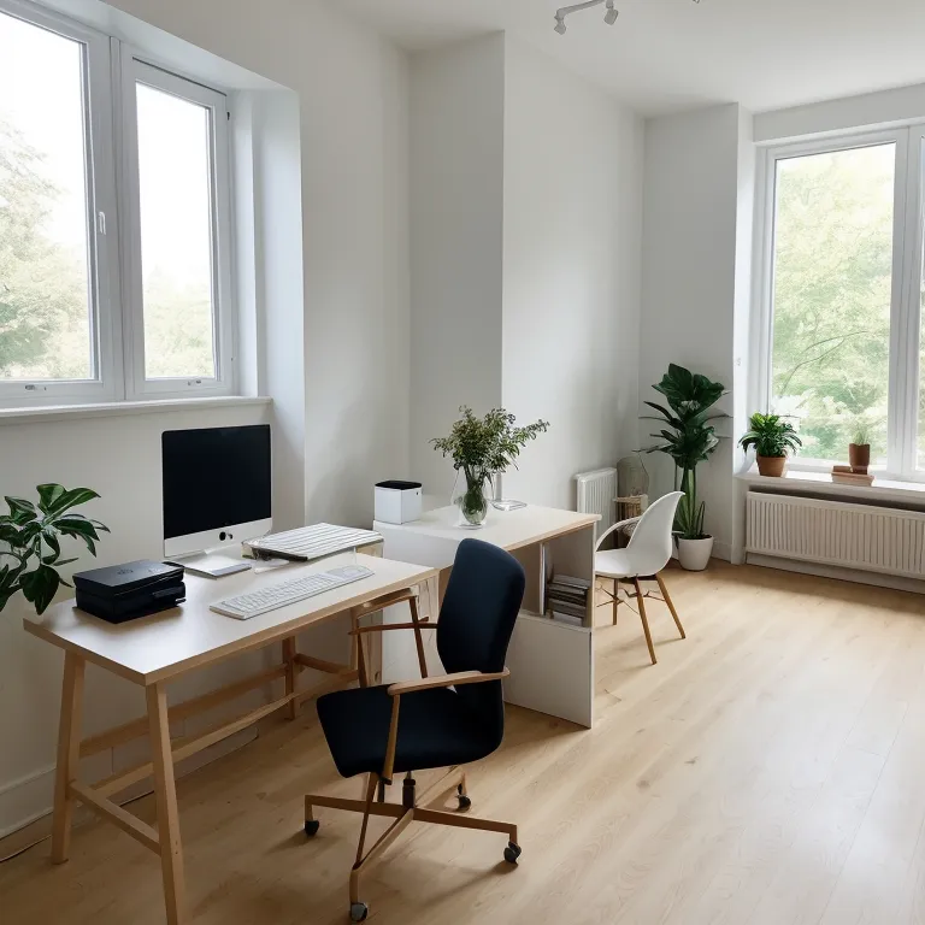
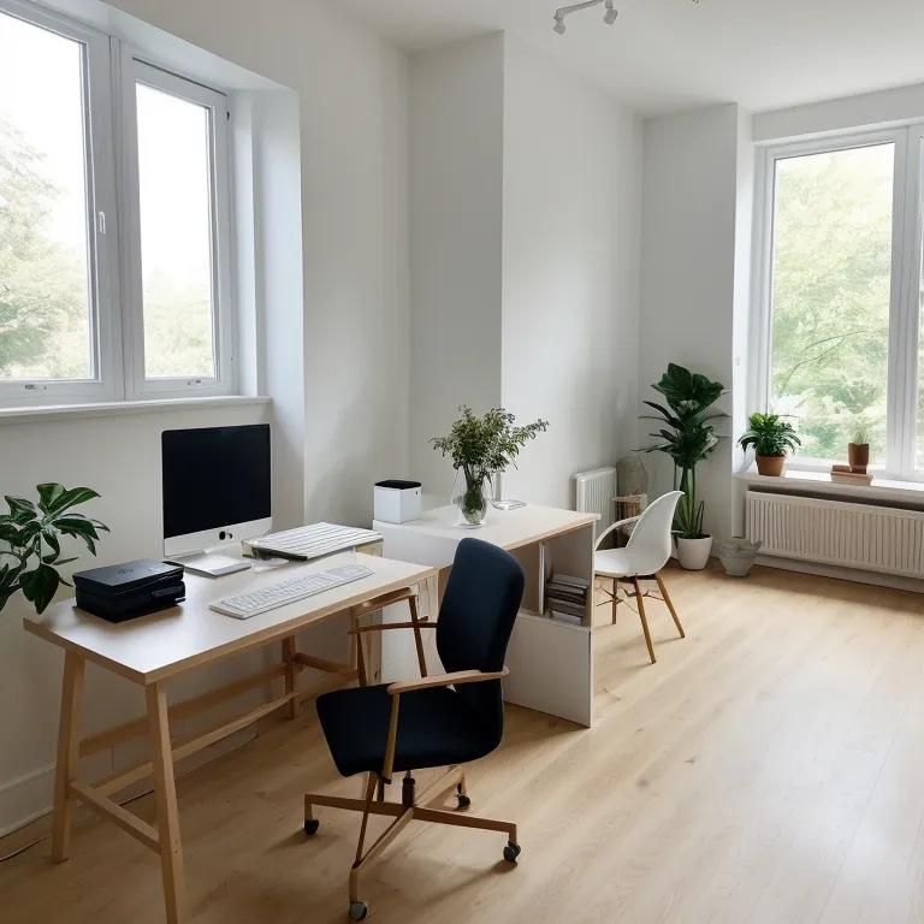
+ ceramic jug (739, 556)
